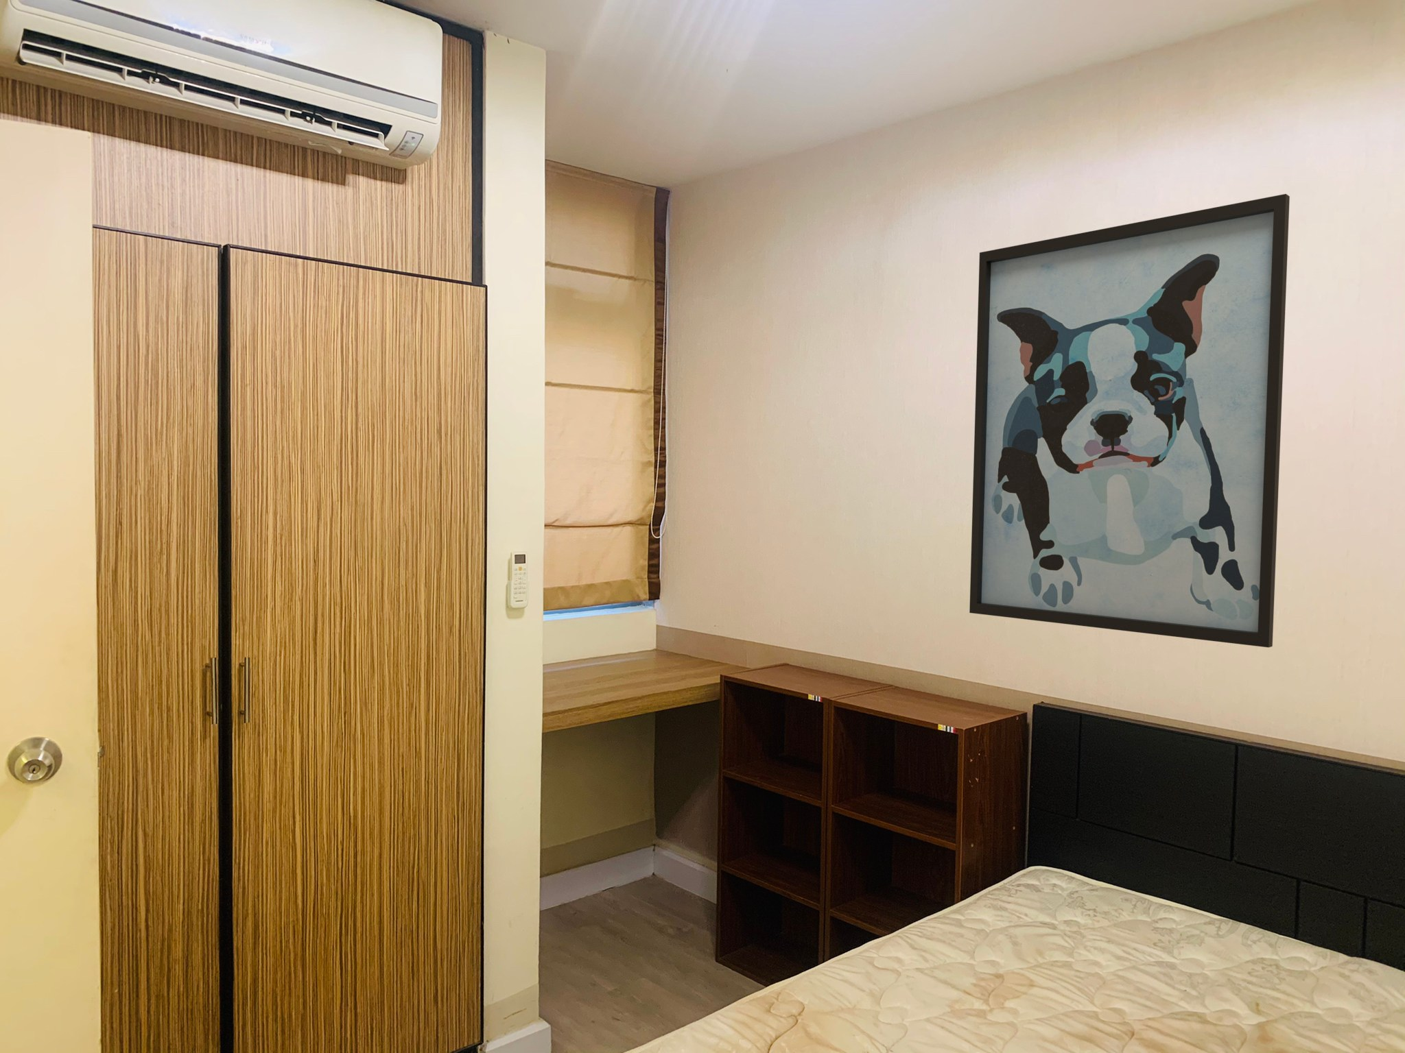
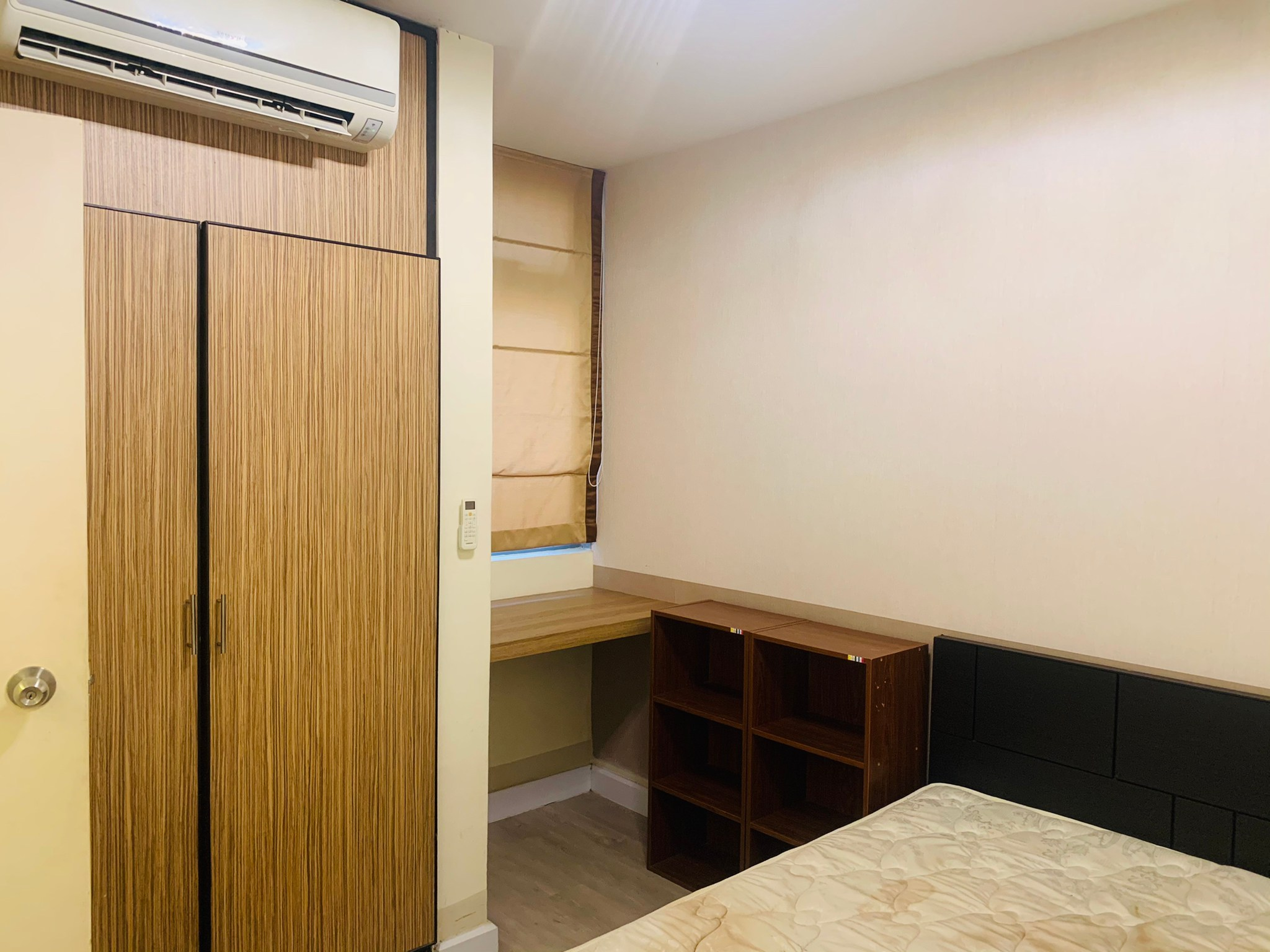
- wall art (1111, 428)
